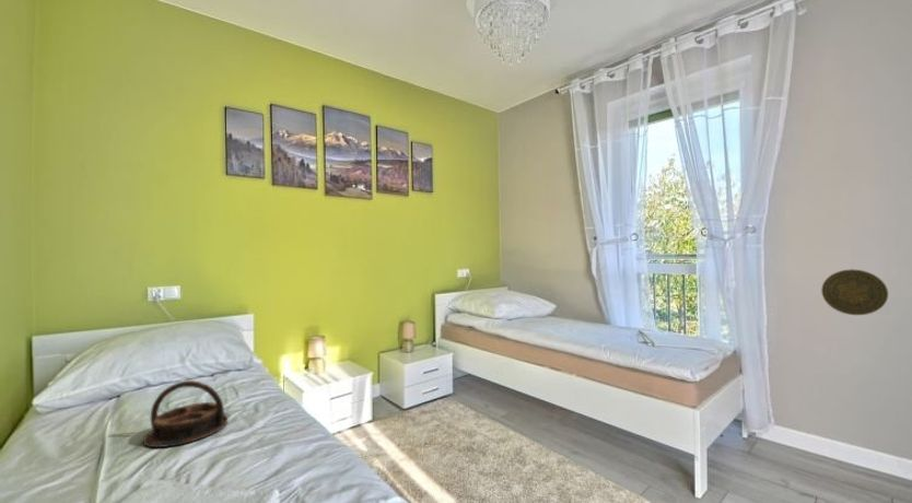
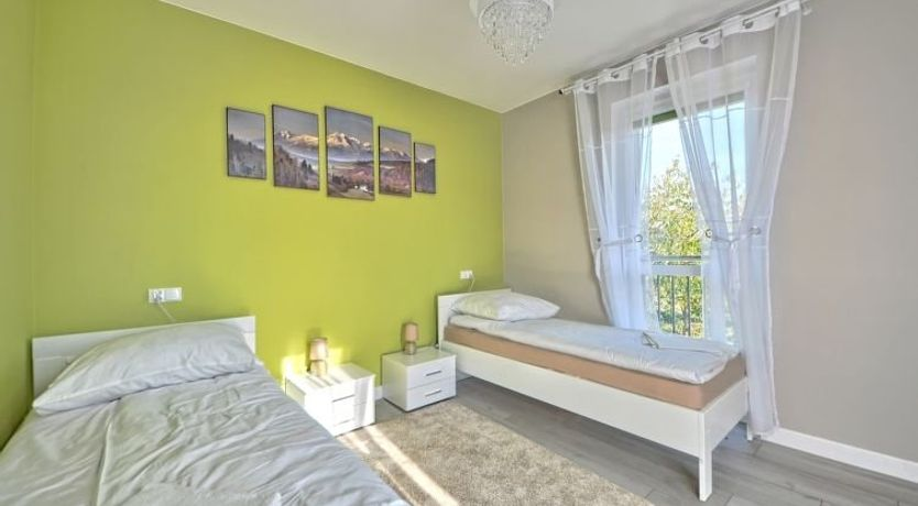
- decorative plate (853, 292)
- serving tray (187, 406)
